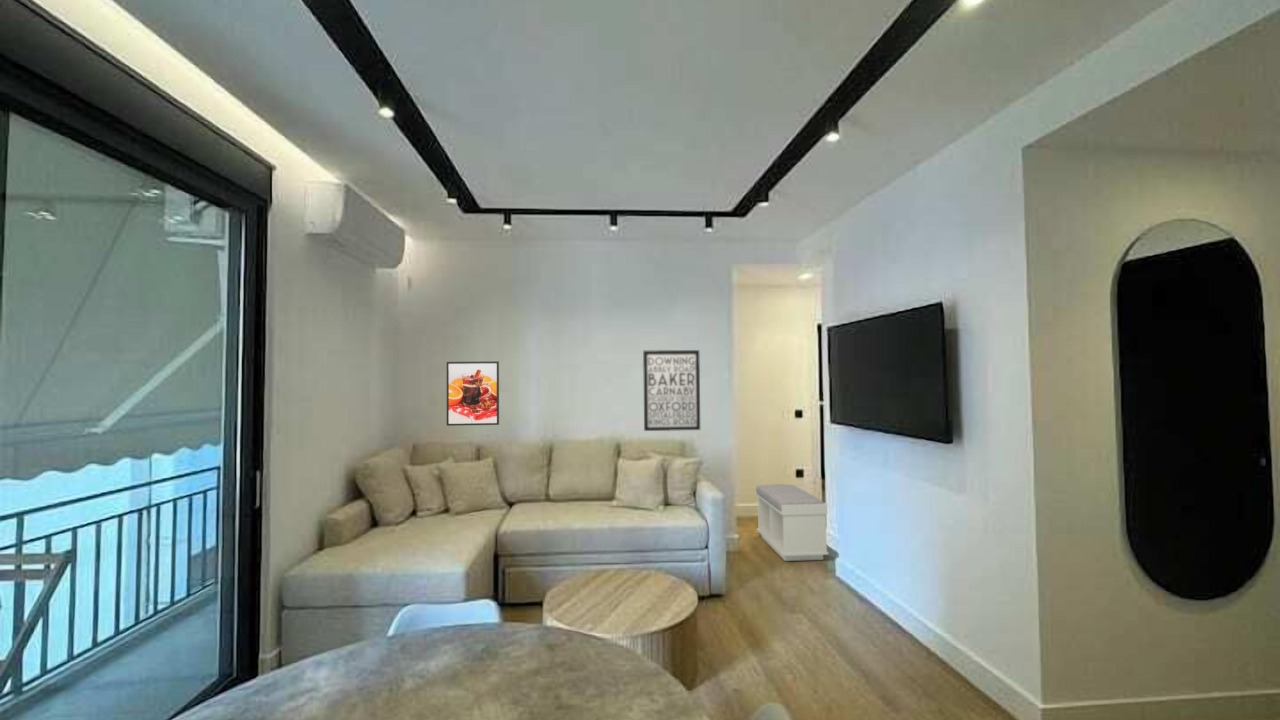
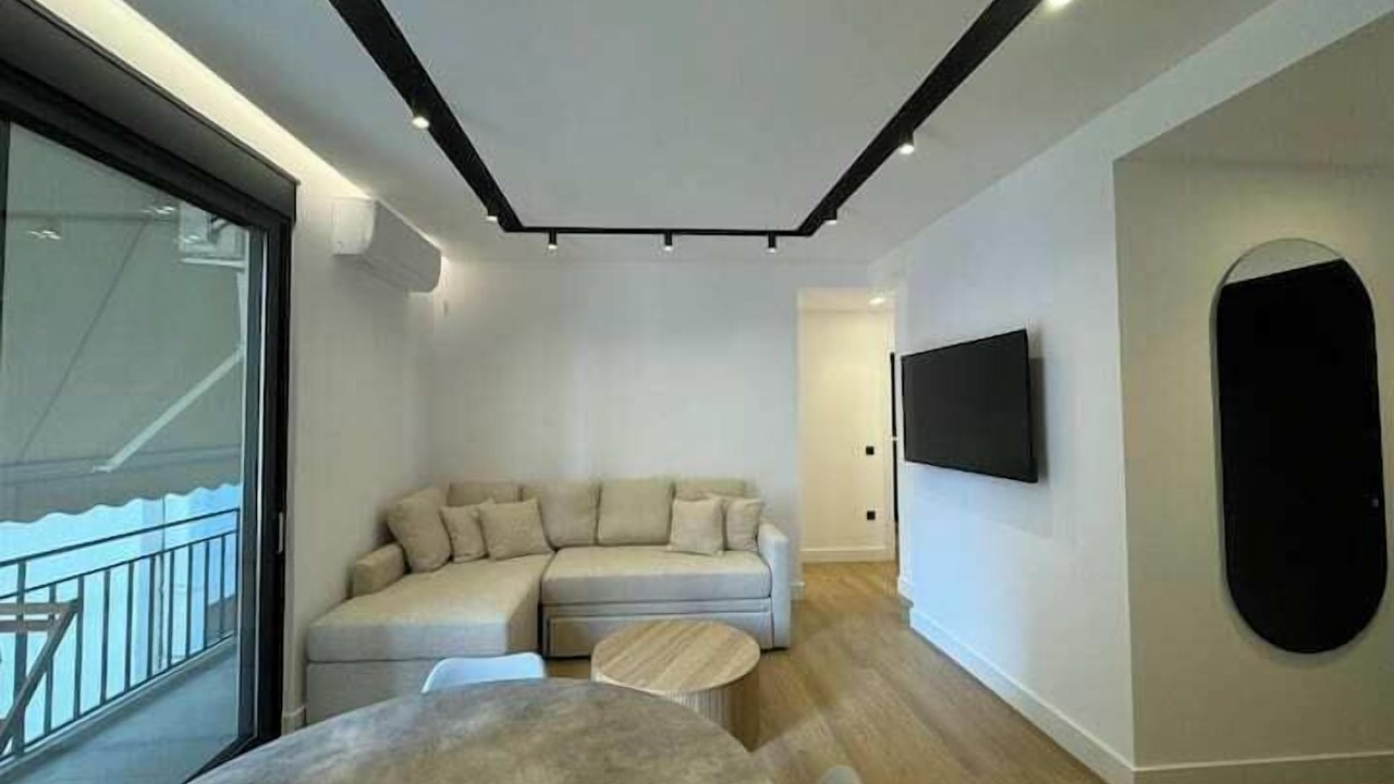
- wall art (671, 390)
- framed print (472, 393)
- bench (788, 519)
